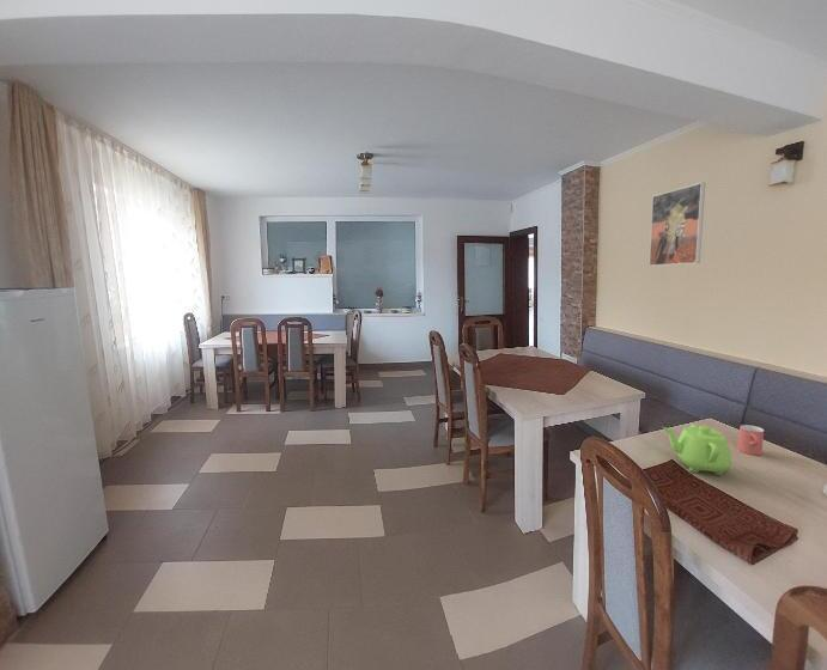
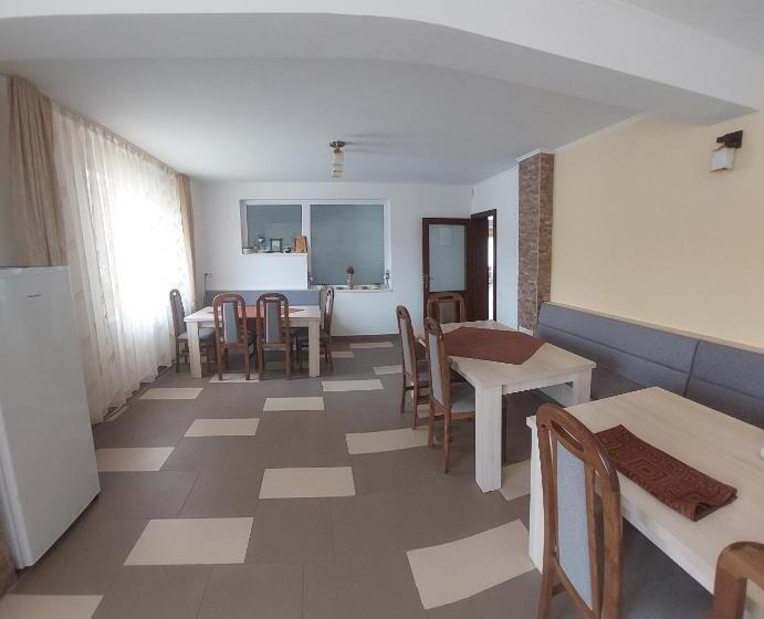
- teapot (693, 446)
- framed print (674, 227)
- cup (752, 440)
